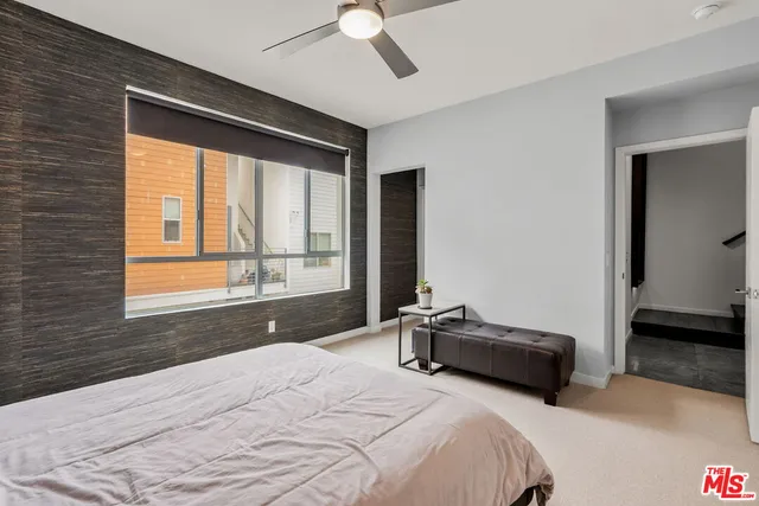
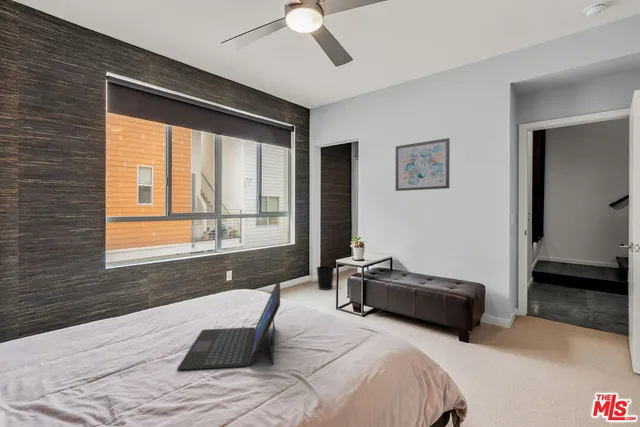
+ wall art (420, 166)
+ wastebasket (325, 277)
+ laptop (236, 328)
